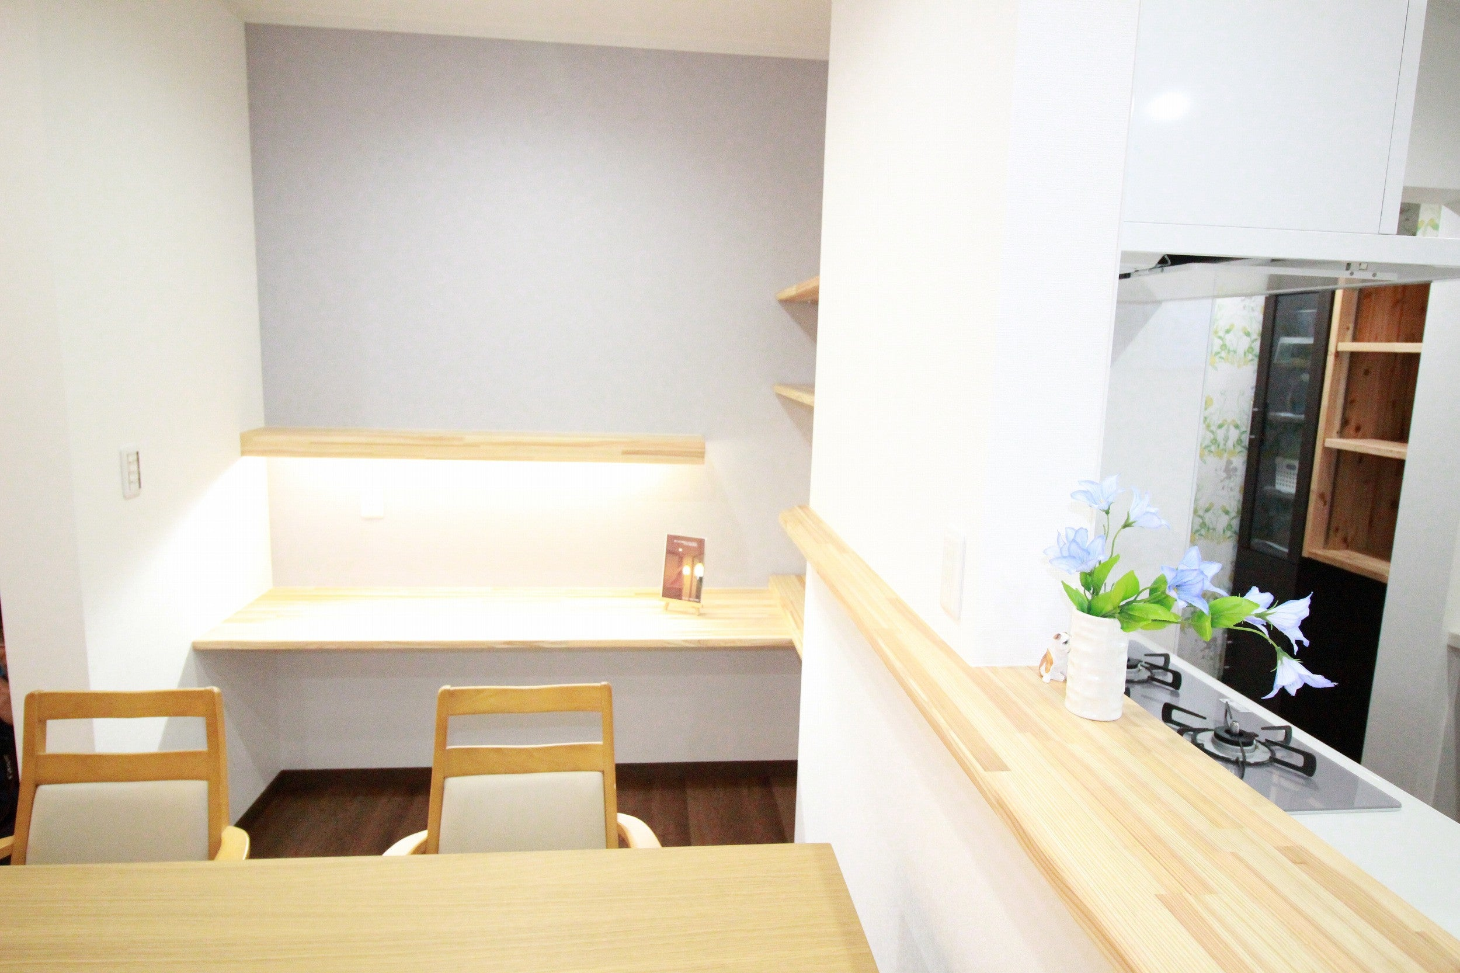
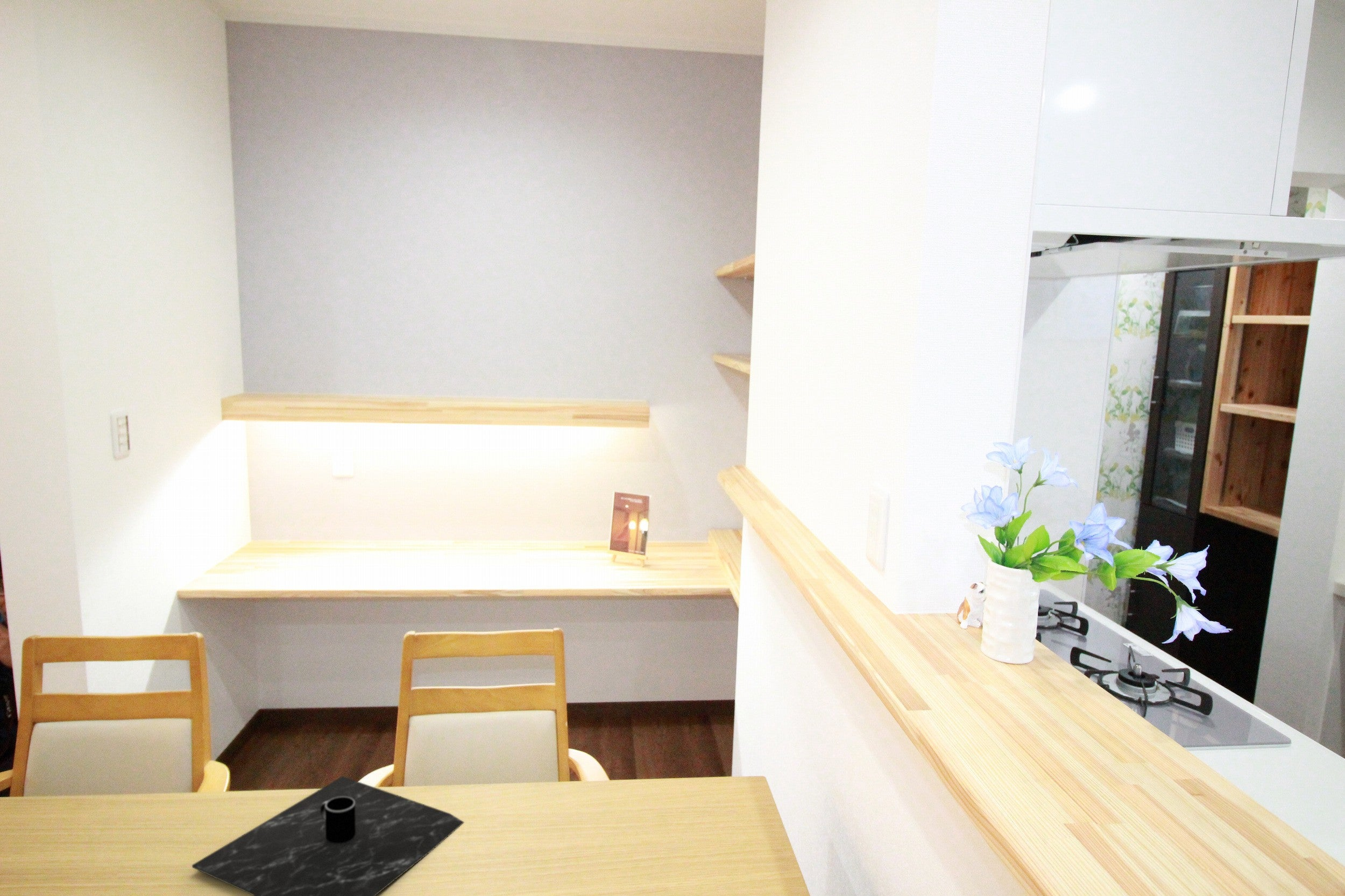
+ placemat (337, 826)
